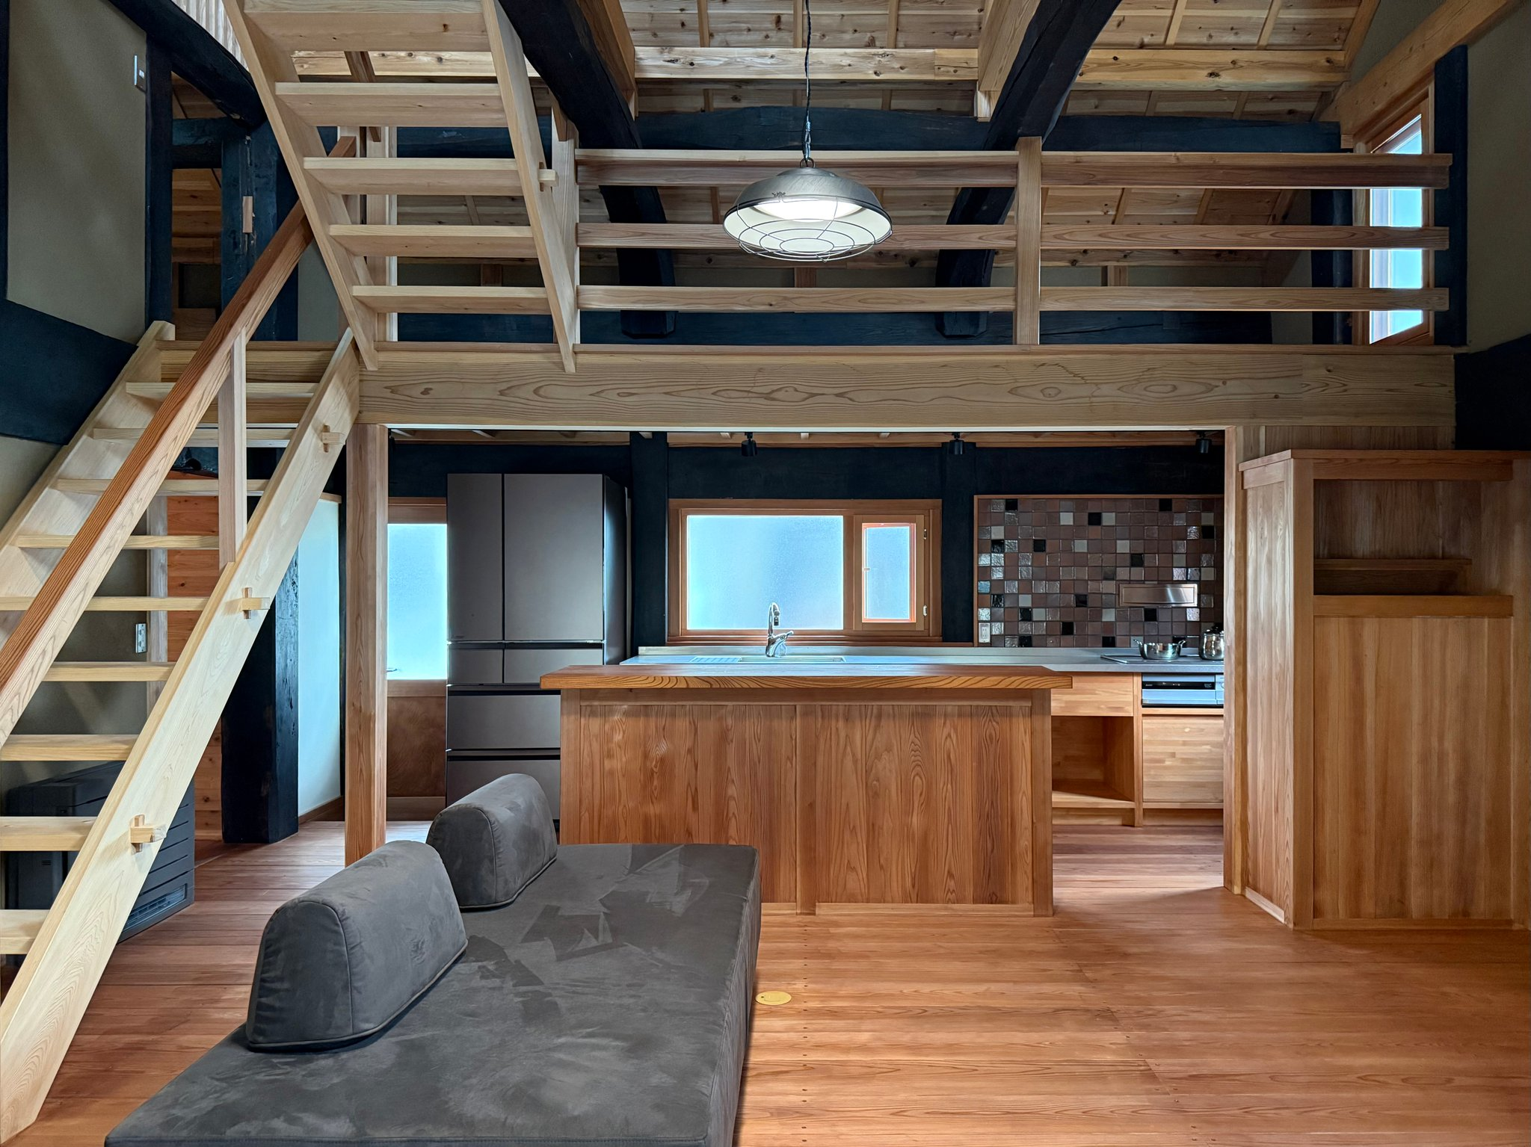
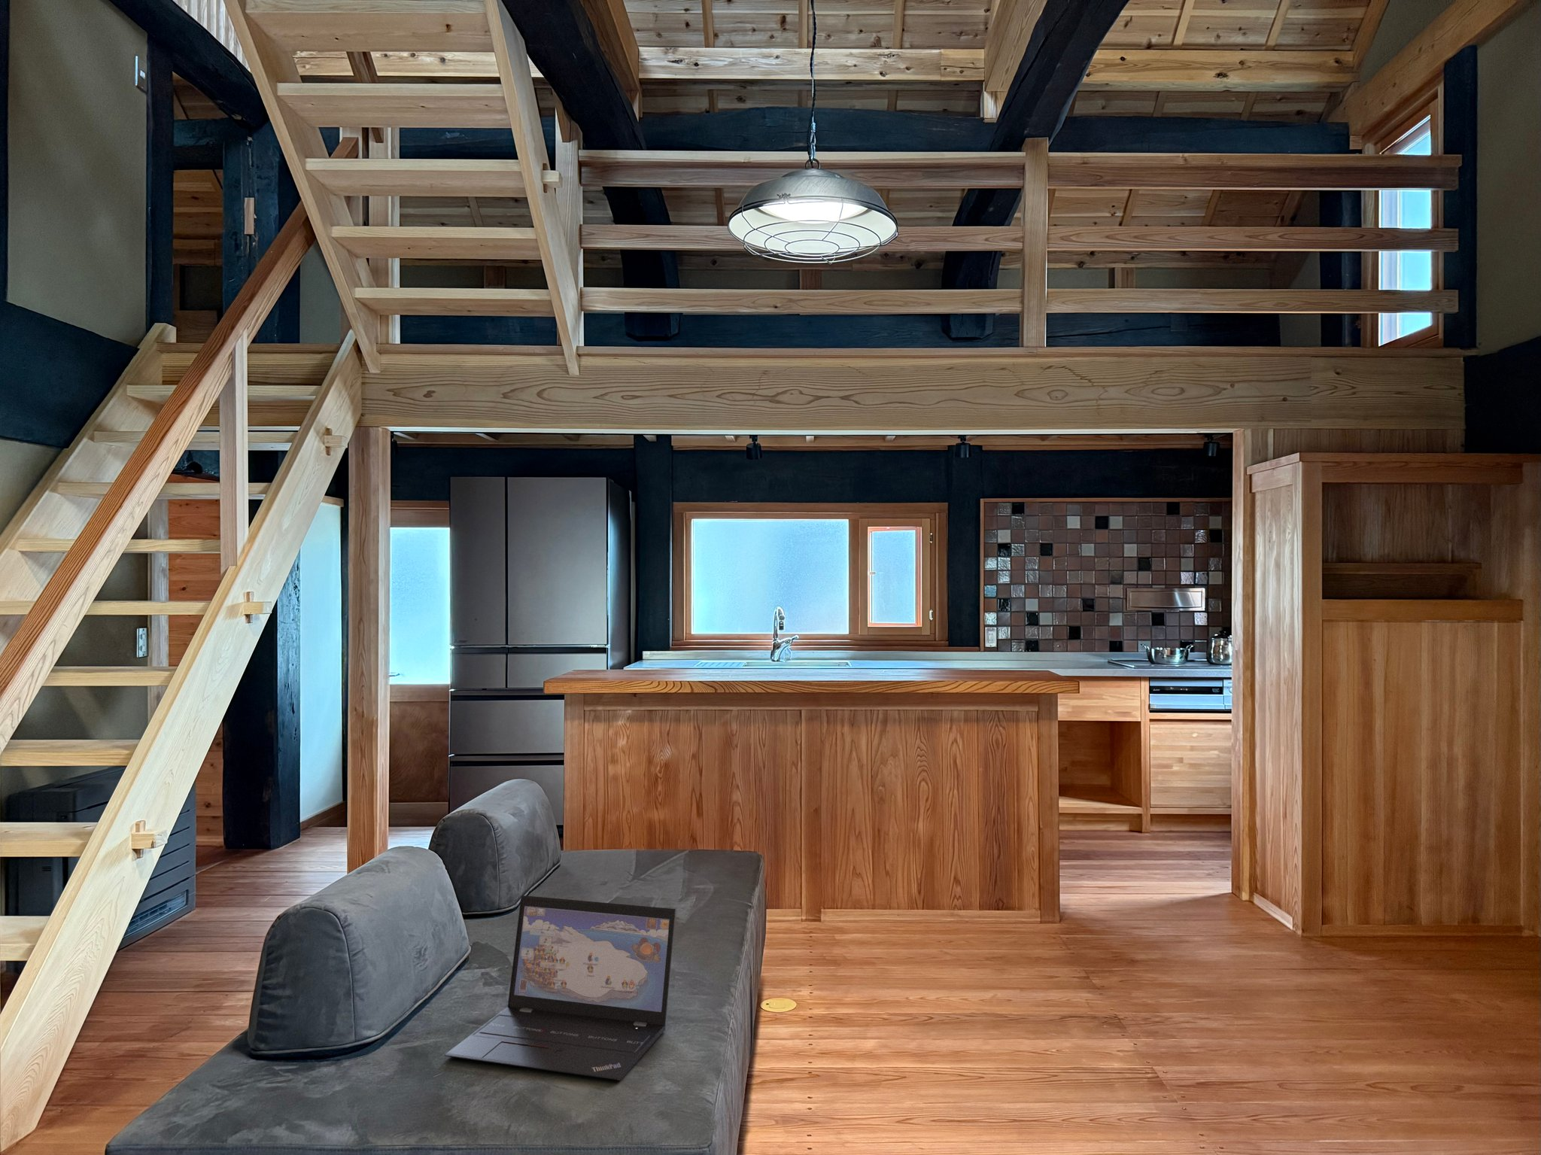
+ laptop (565, 982)
